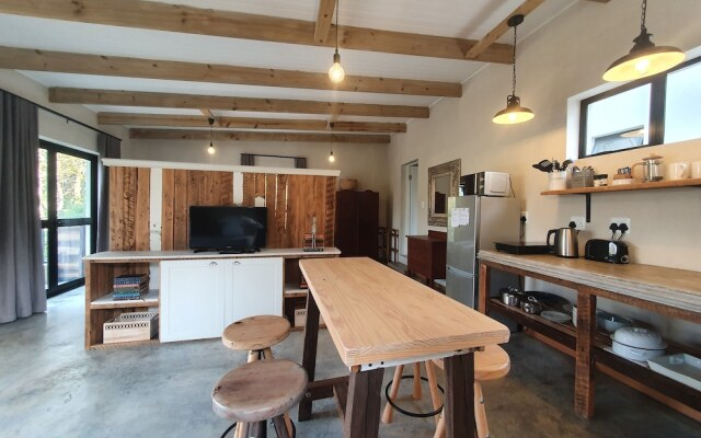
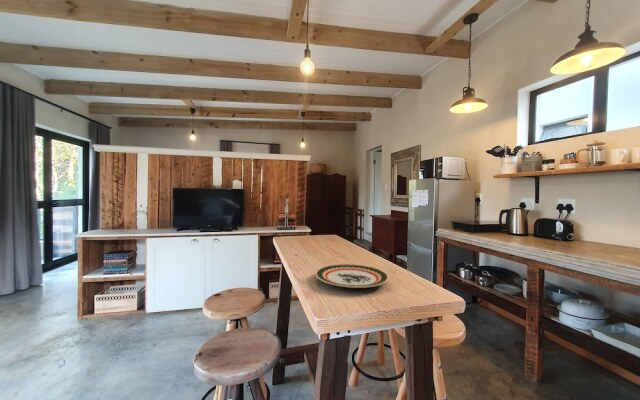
+ plate (351, 276)
